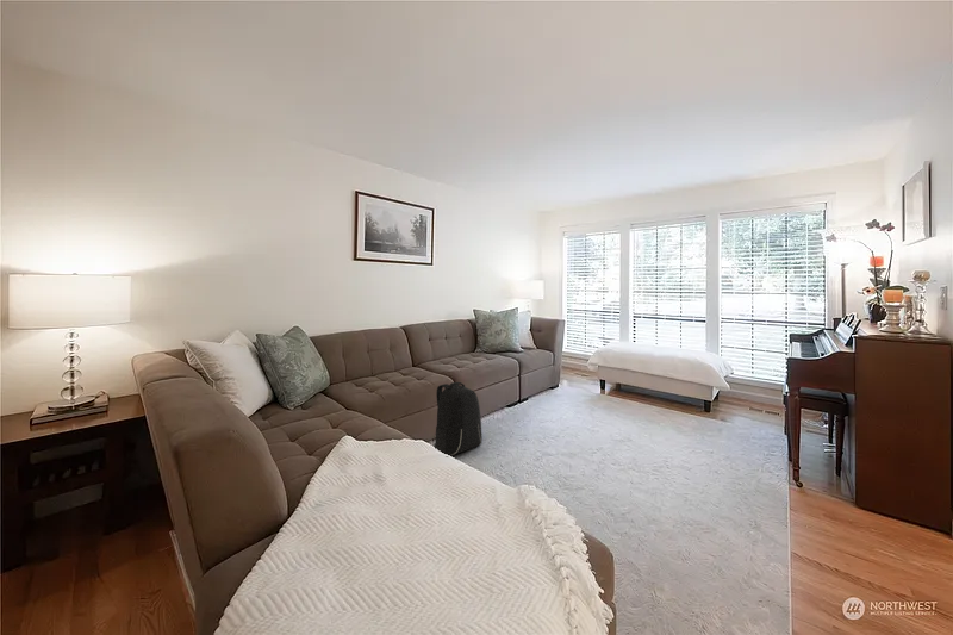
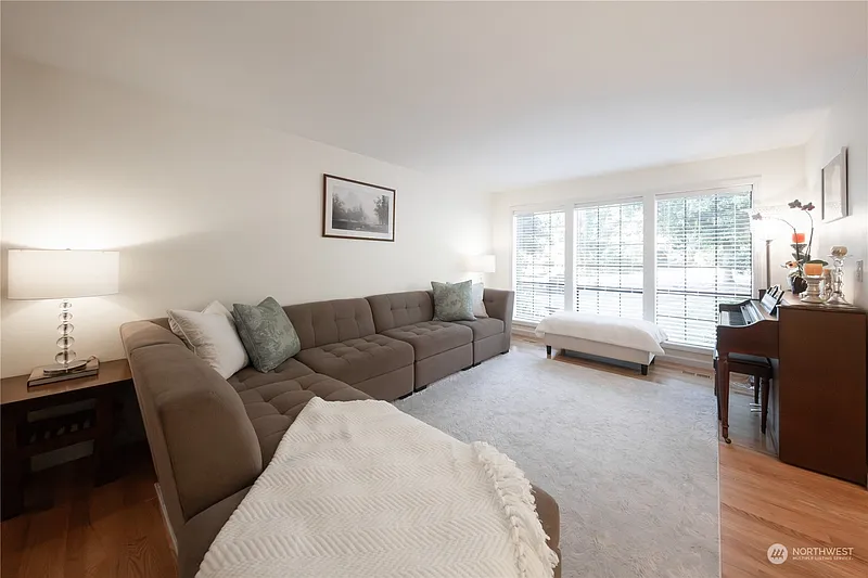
- backpack (454, 415)
